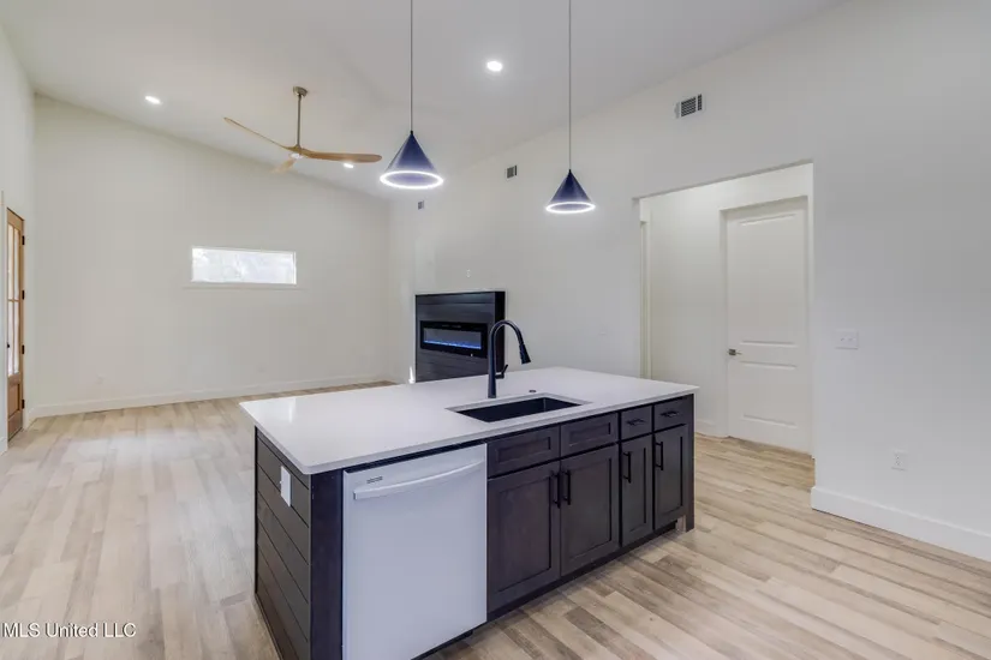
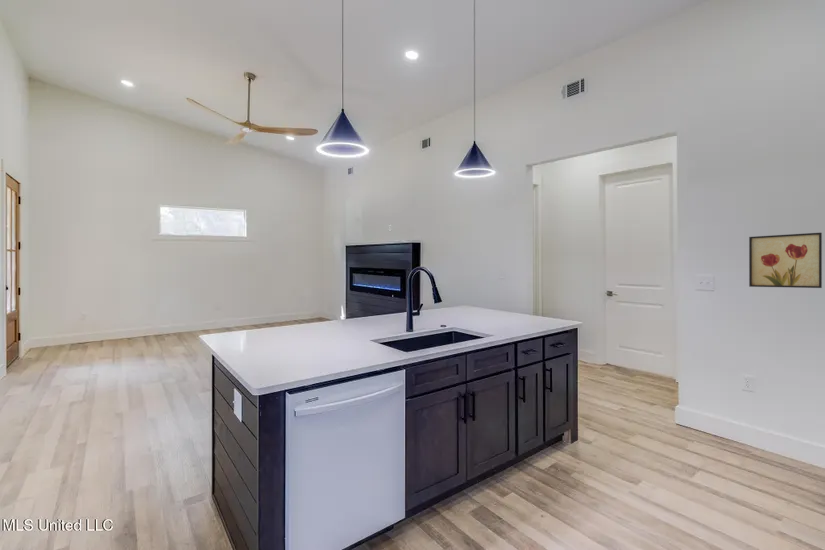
+ wall art (783, 261)
